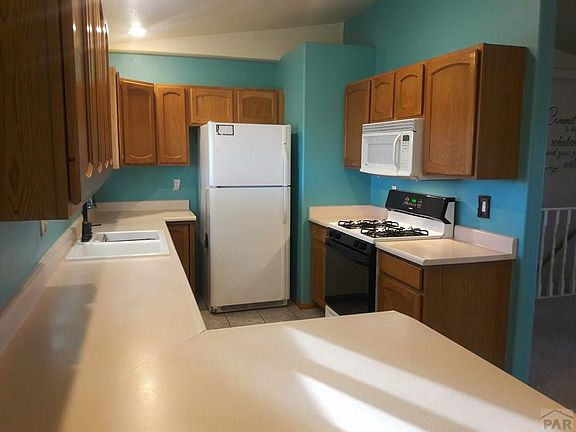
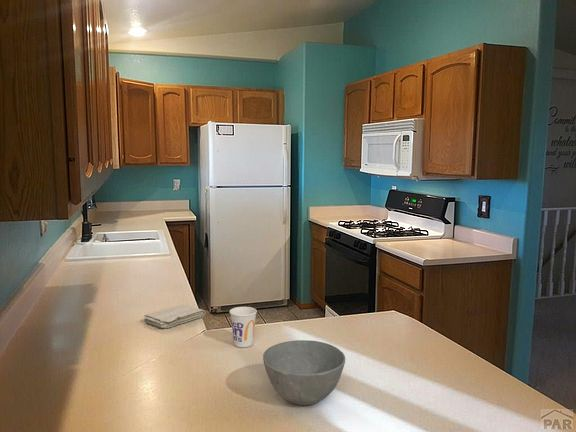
+ washcloth (174, 315)
+ bowl (303, 376)
+ cup (243, 327)
